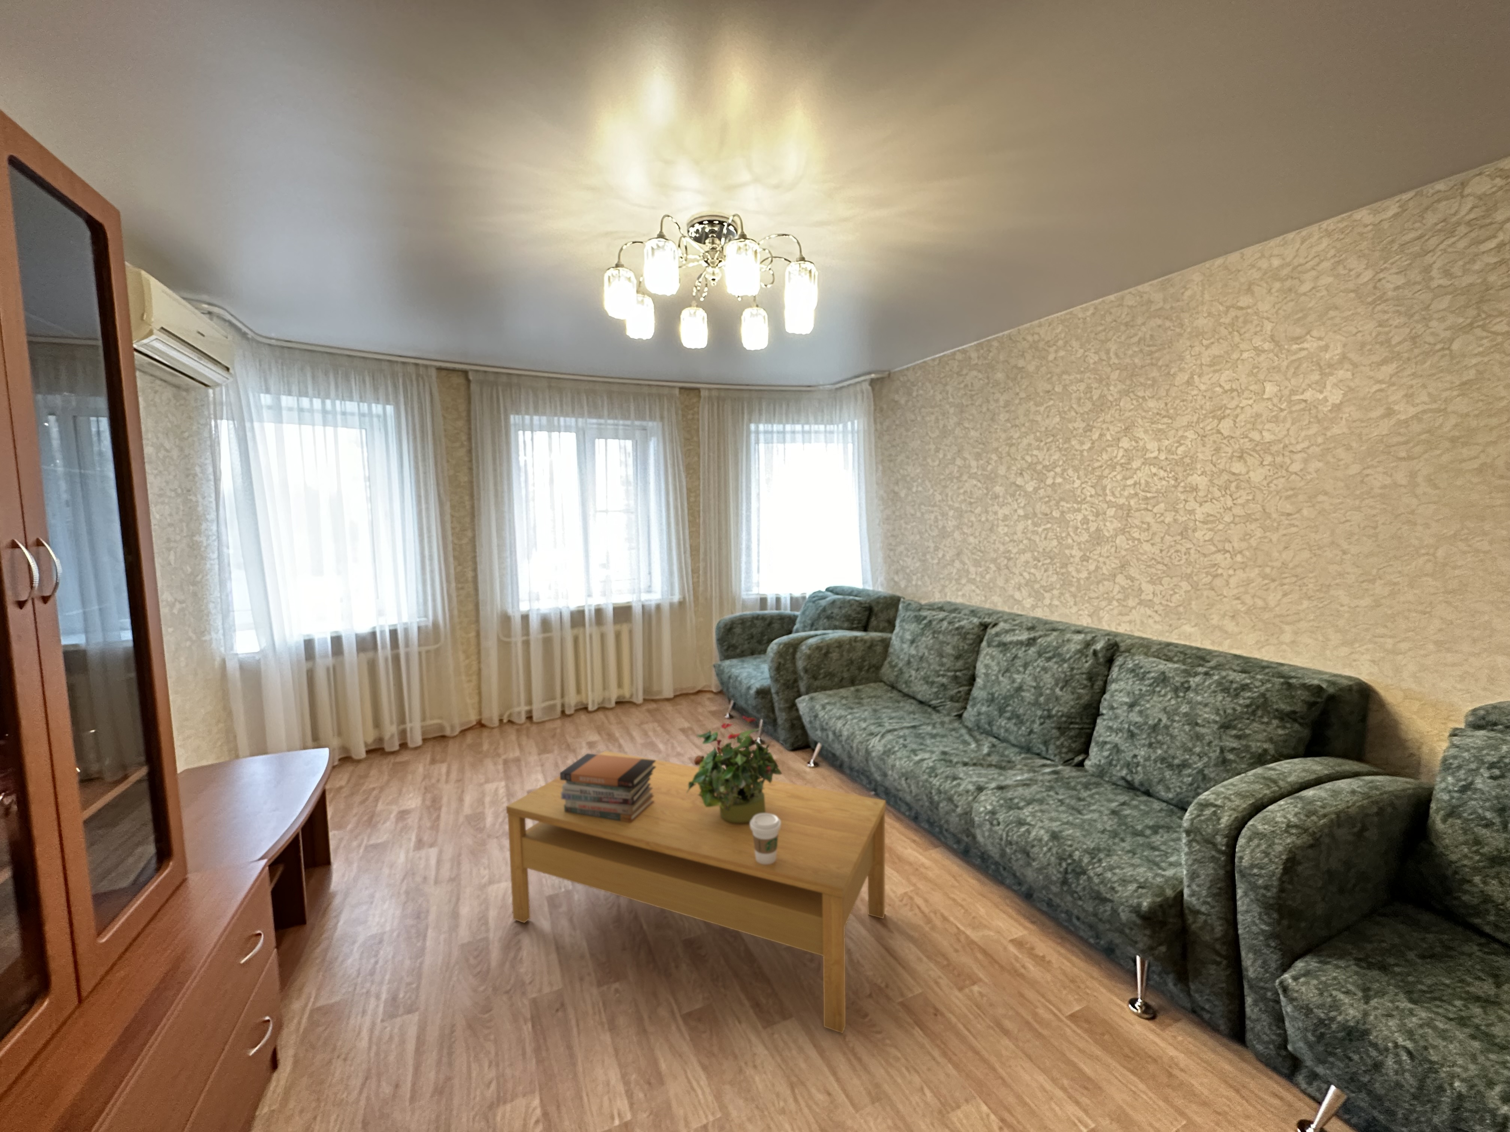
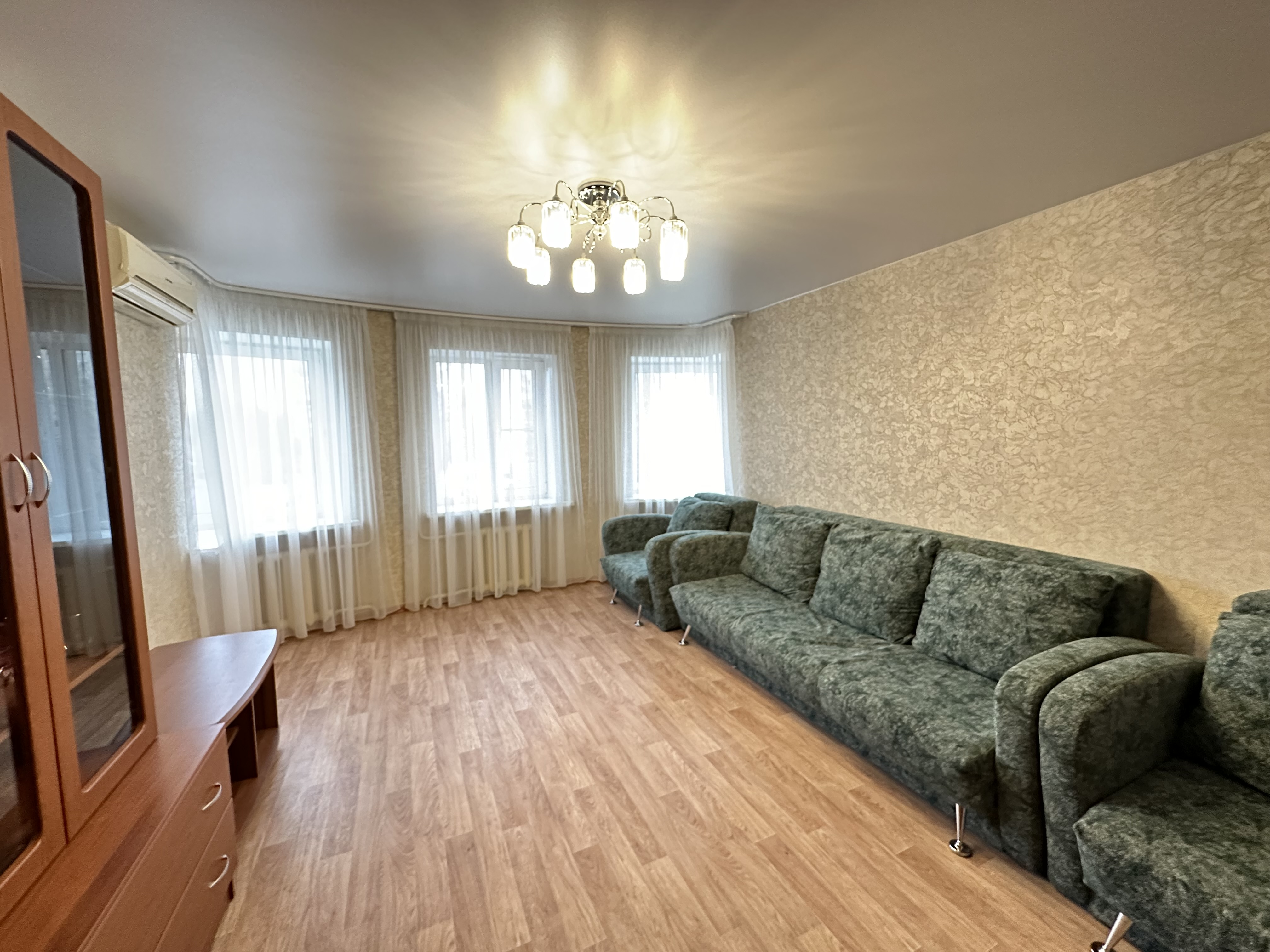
- coffee cup (766, 838)
- coffee table (697, 860)
- book stack (609, 786)
- potted plant (730, 768)
